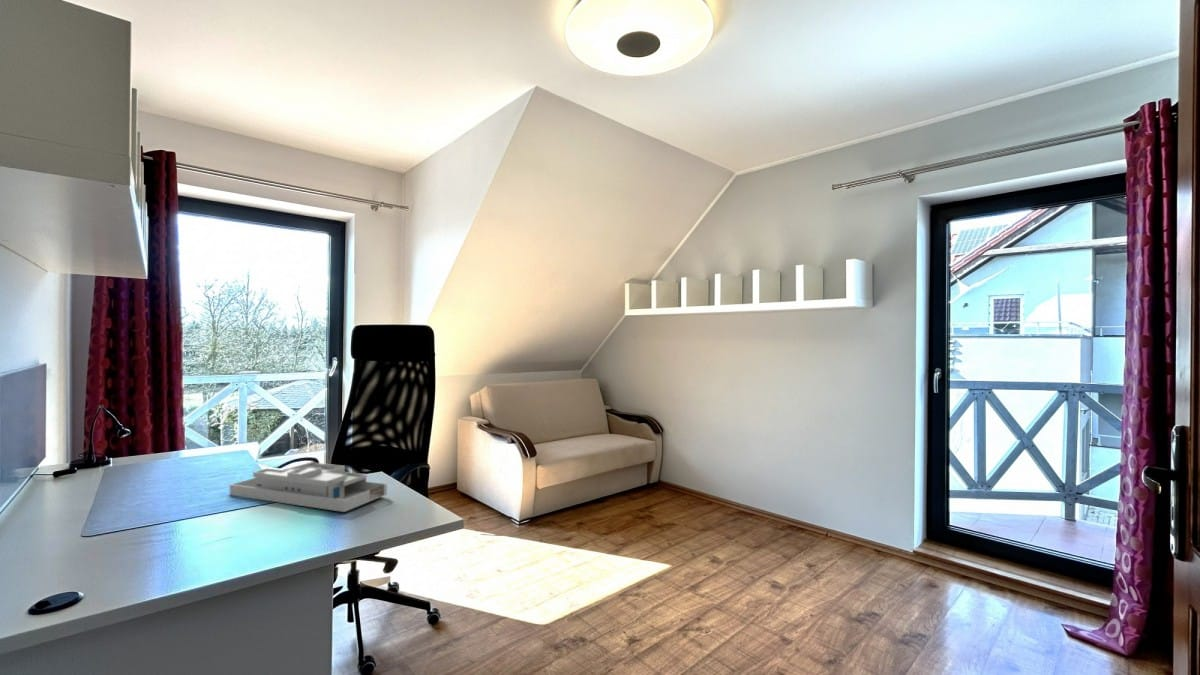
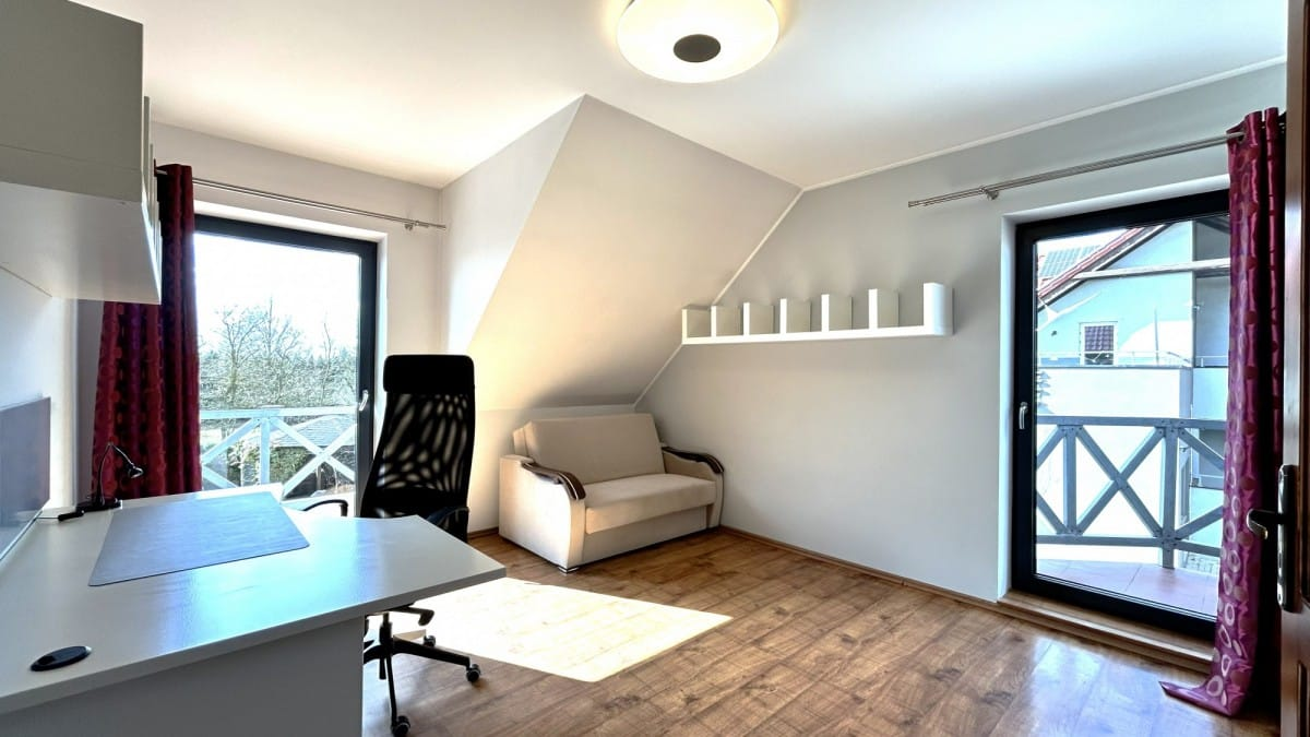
- desk organizer (308, 481)
